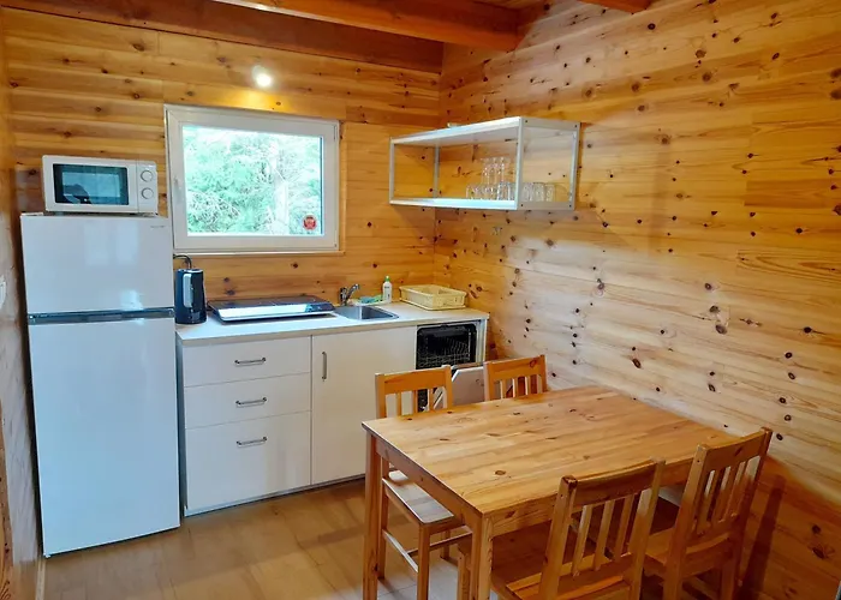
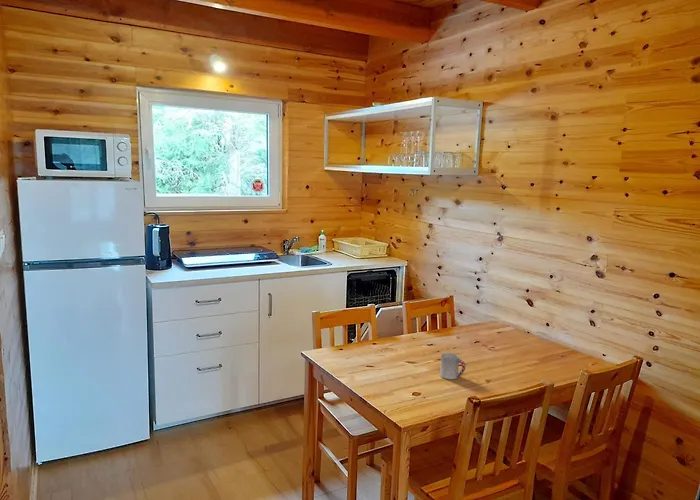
+ cup (453, 367)
